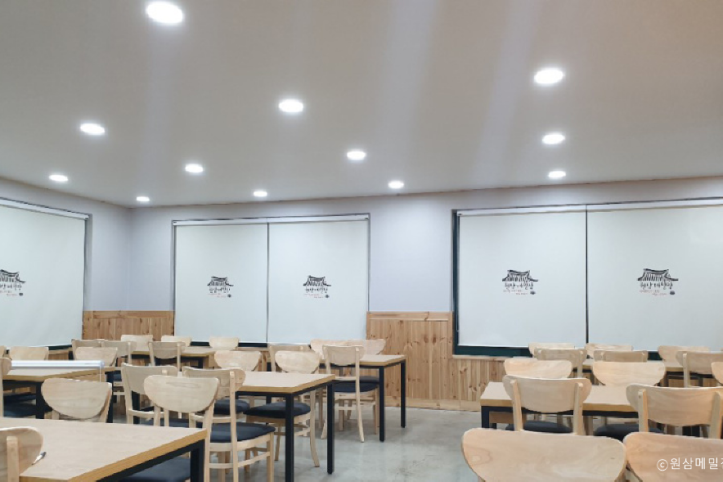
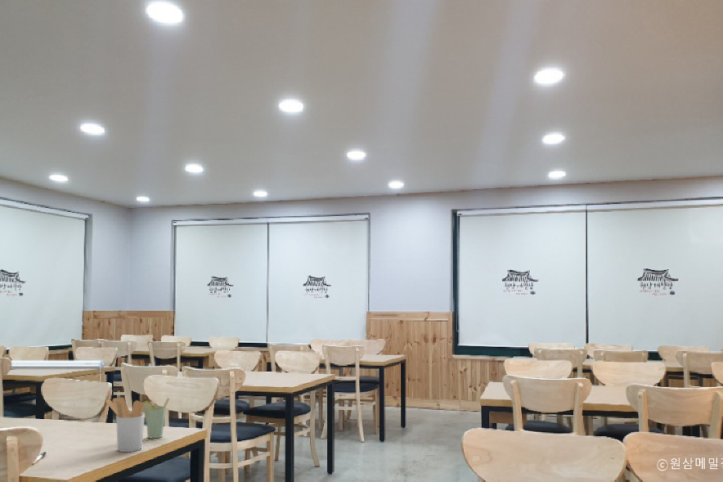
+ utensil holder (125, 422)
+ cup (153, 417)
